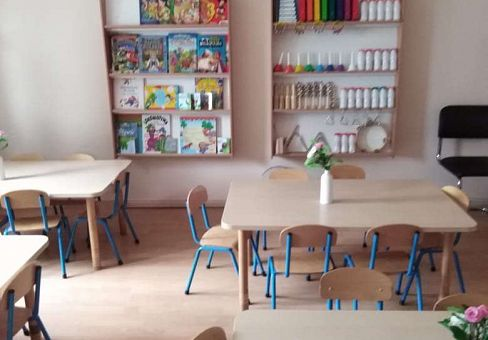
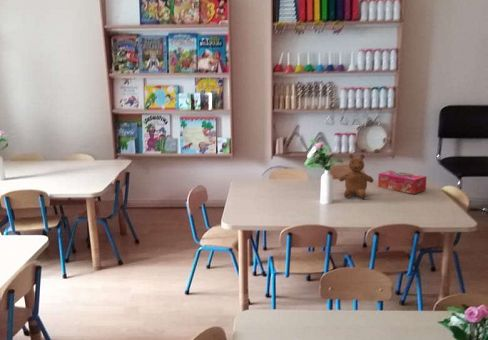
+ tissue box (401, 181)
+ teddy bear (355, 175)
